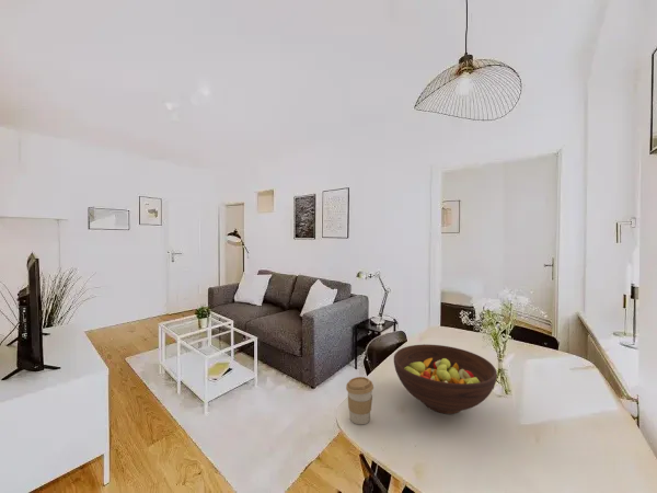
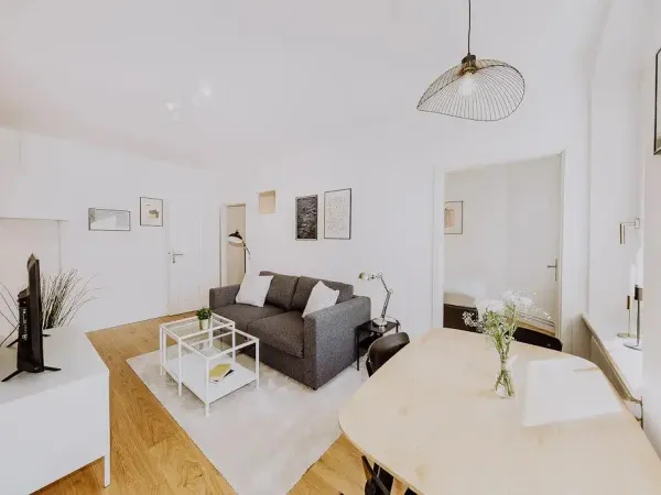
- fruit bowl (441, 382)
- coffee cup (359, 399)
